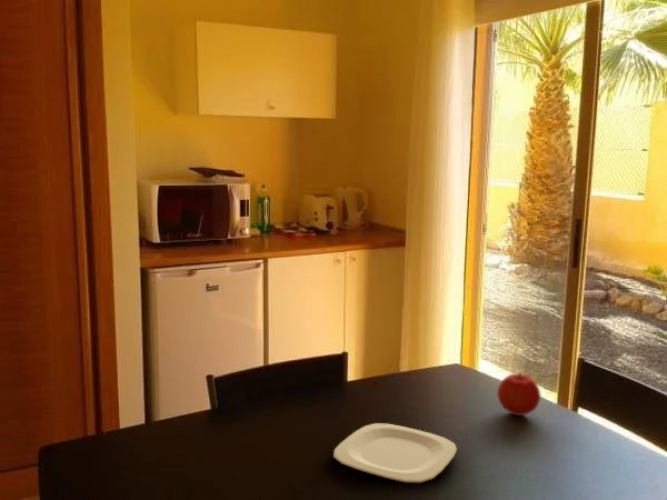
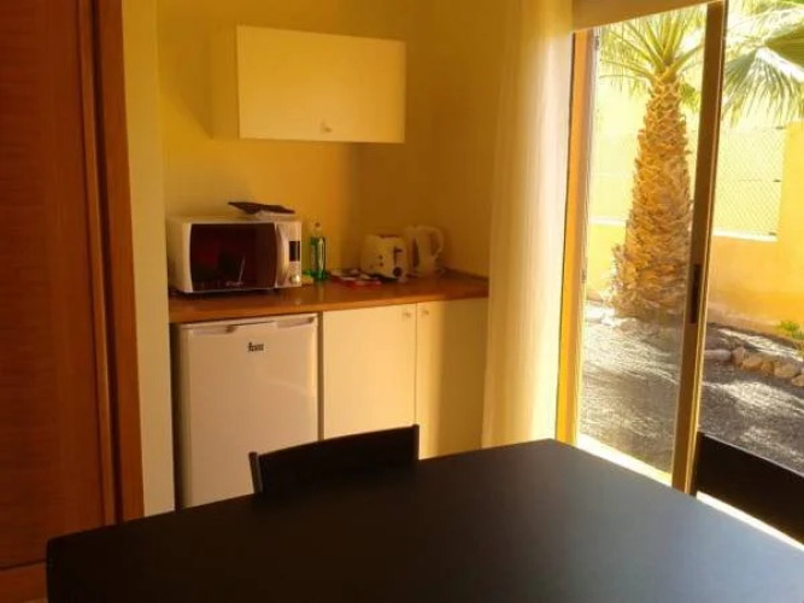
- plate (395, 452)
- fruit (518, 393)
